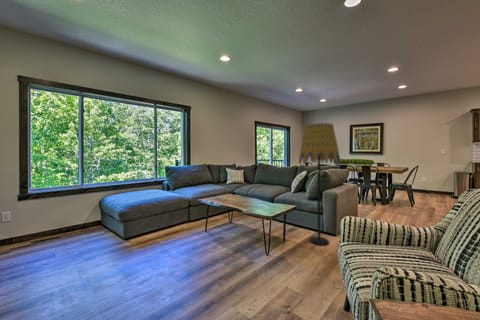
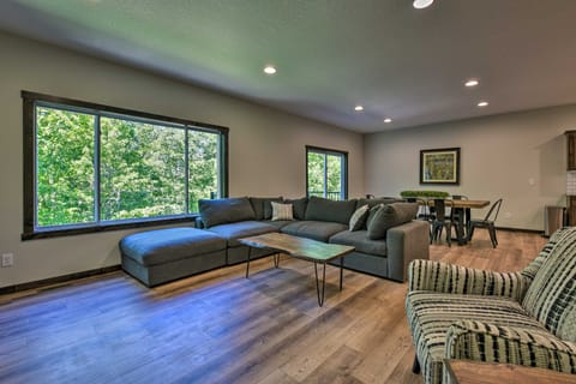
- floor lamp (318, 183)
